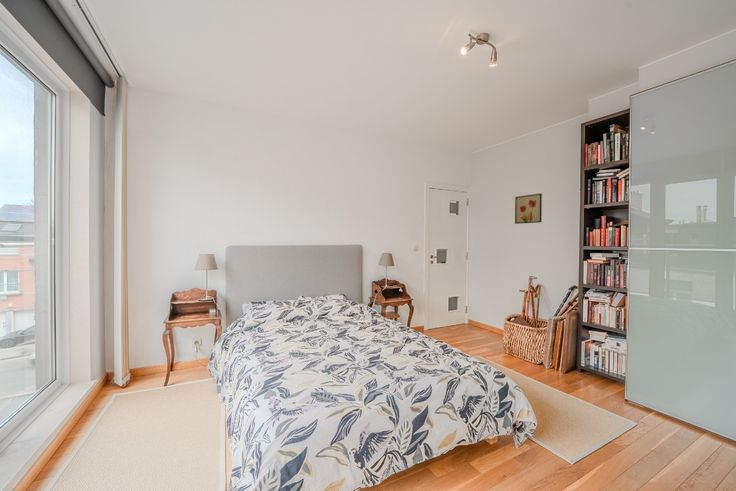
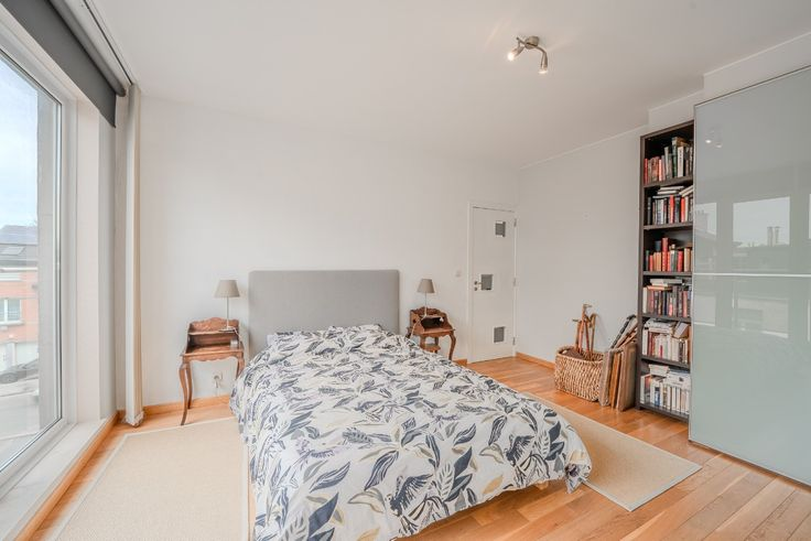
- wall art (528, 209)
